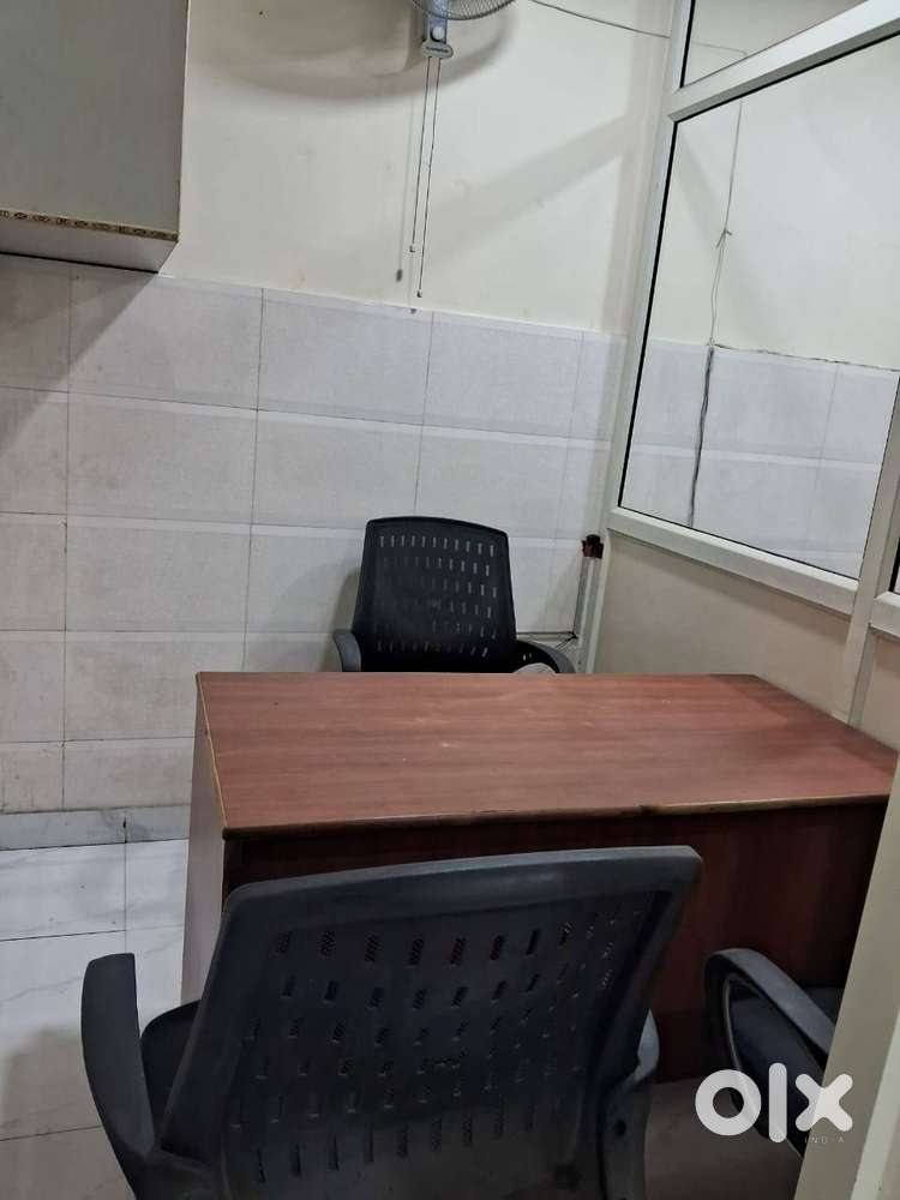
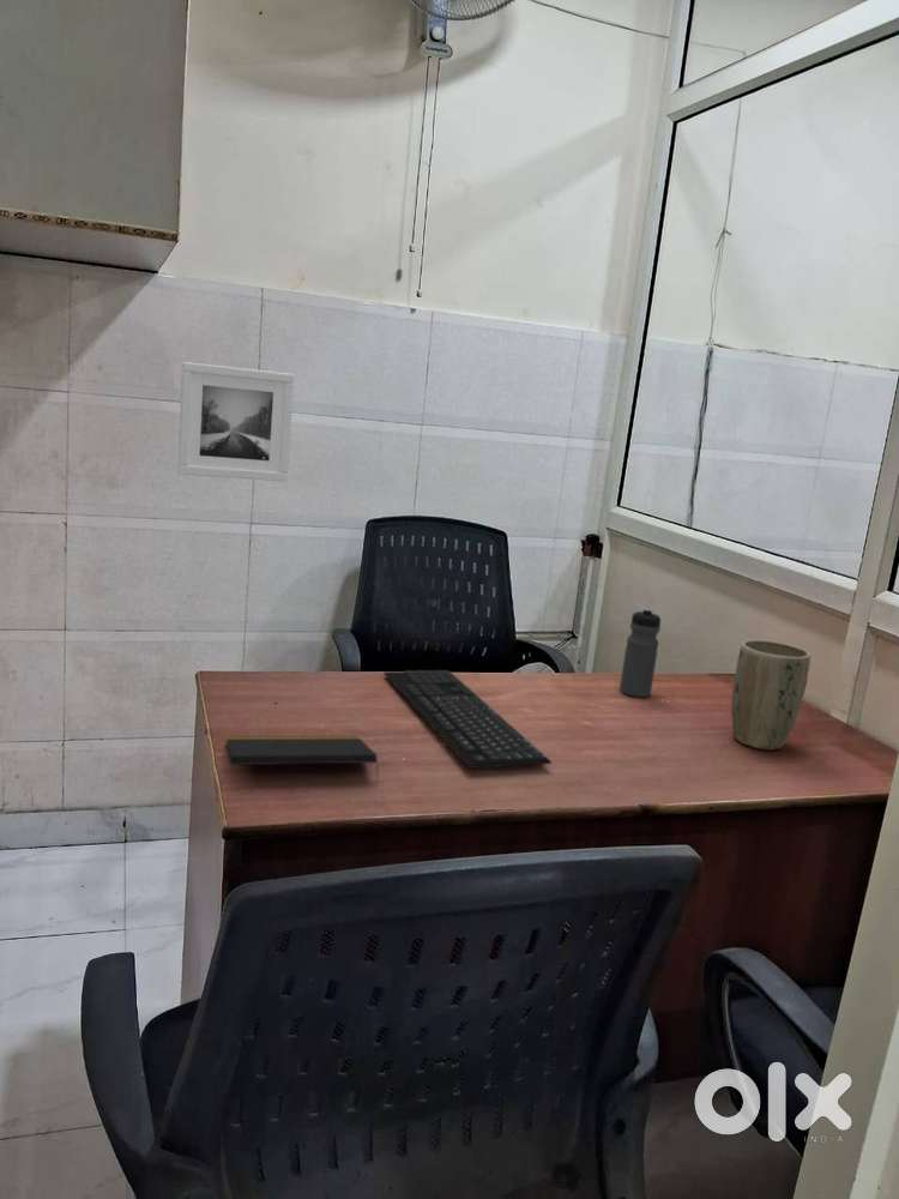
+ plant pot (767, 694)
+ water bottle (641, 650)
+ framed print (236, 423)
+ keyboard (458, 713)
+ notepad (298, 749)
